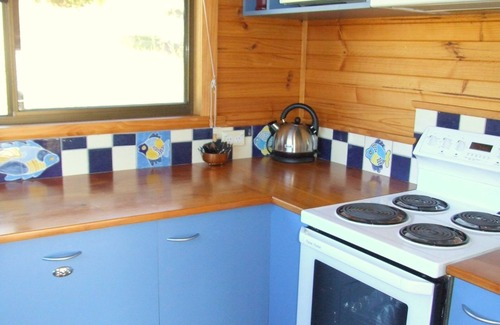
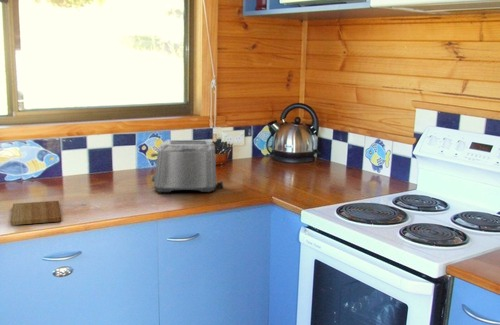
+ toaster (188, 165)
+ cutting board (36, 212)
